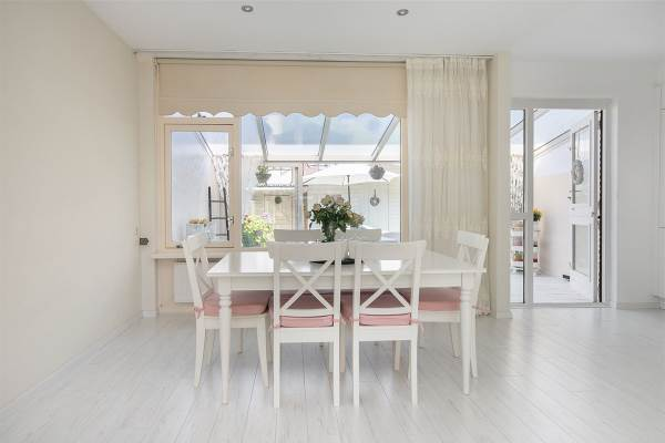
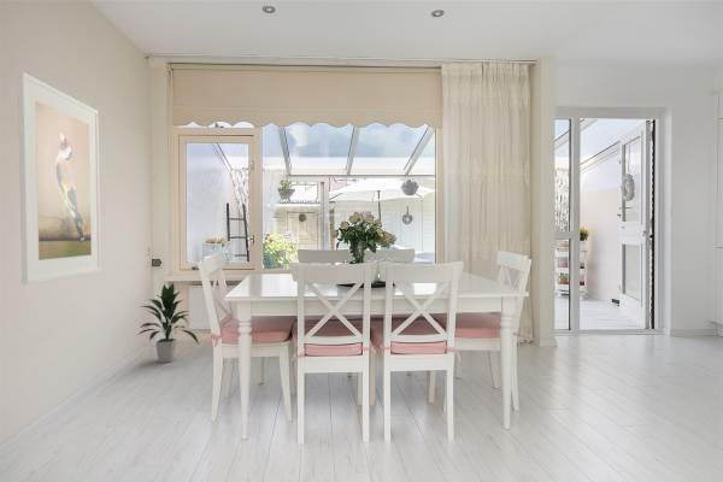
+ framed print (65, 186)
+ indoor plant (167, 322)
